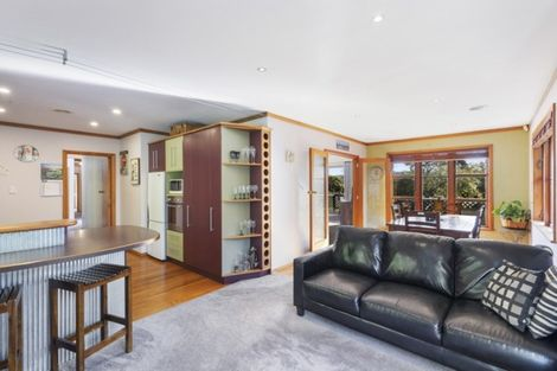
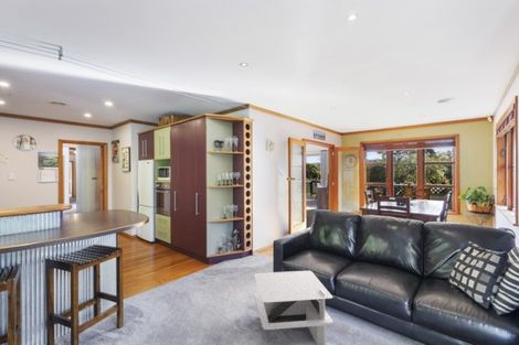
+ side table (289, 305)
